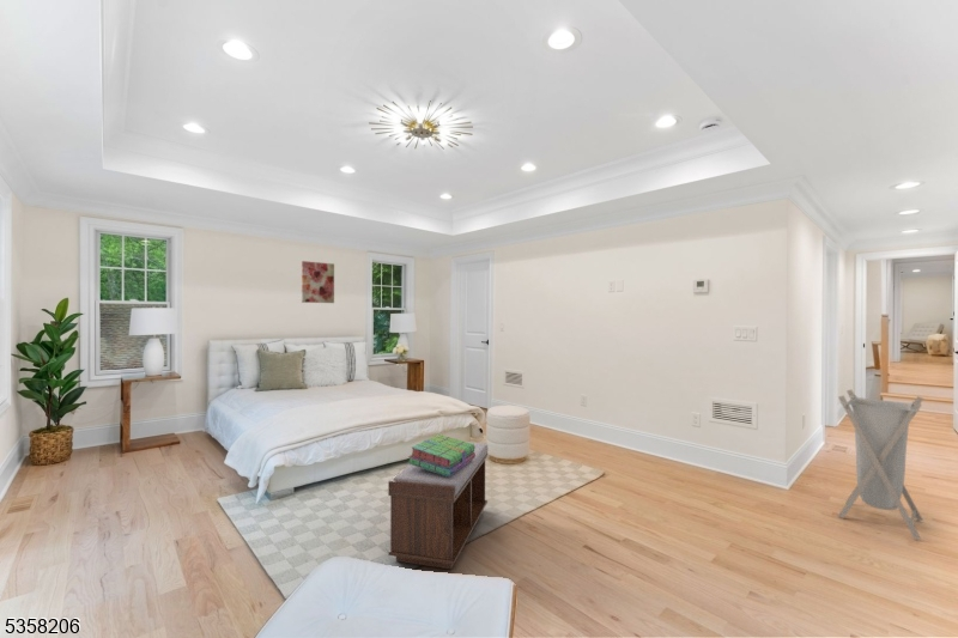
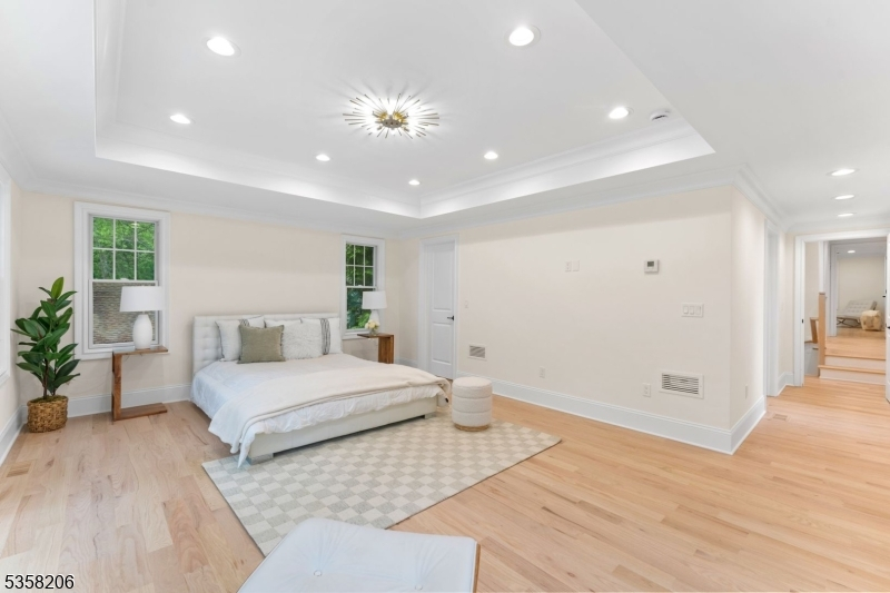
- bench (444, 494)
- laundry hamper (880, 457)
- wall art (317, 282)
- stack of books (442, 456)
